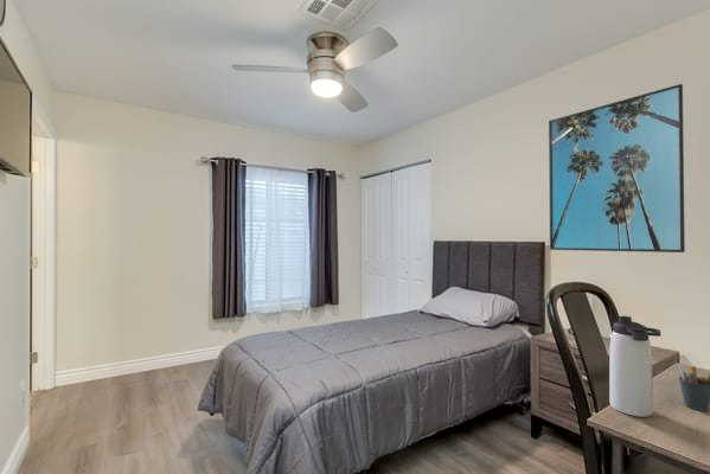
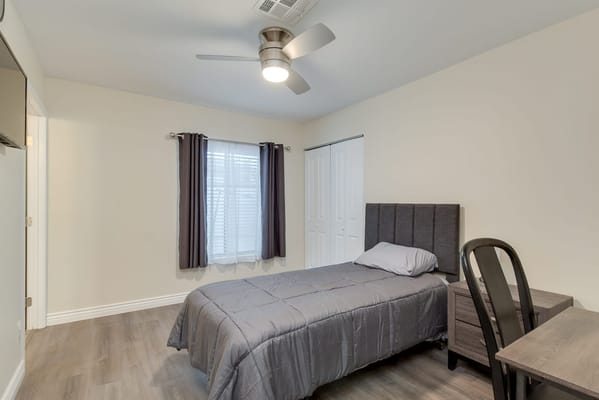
- pen holder (696, 385)
- thermos bottle (634, 364)
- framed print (607, 178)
